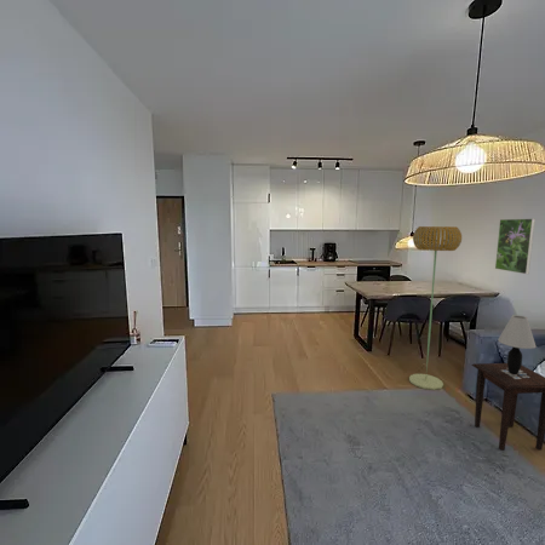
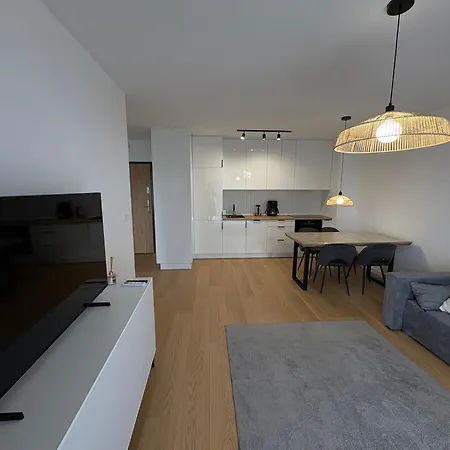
- floor lamp (431, 306)
- side table (510, 405)
- table lamp (516, 346)
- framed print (514, 245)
